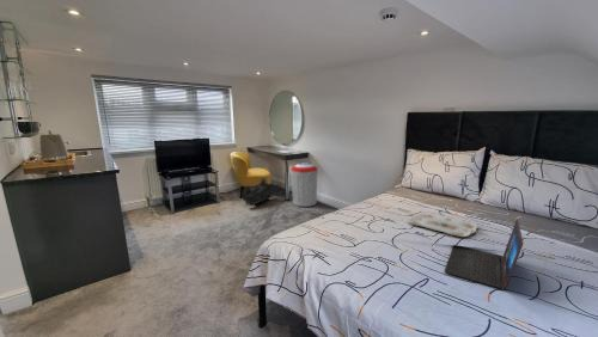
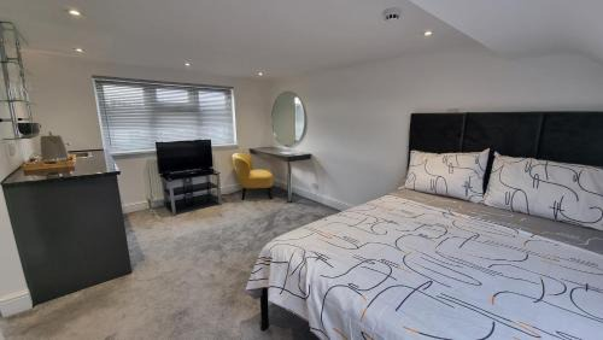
- serving tray (441, 223)
- trash can (304, 183)
- body armor (257, 191)
- laptop (482, 251)
